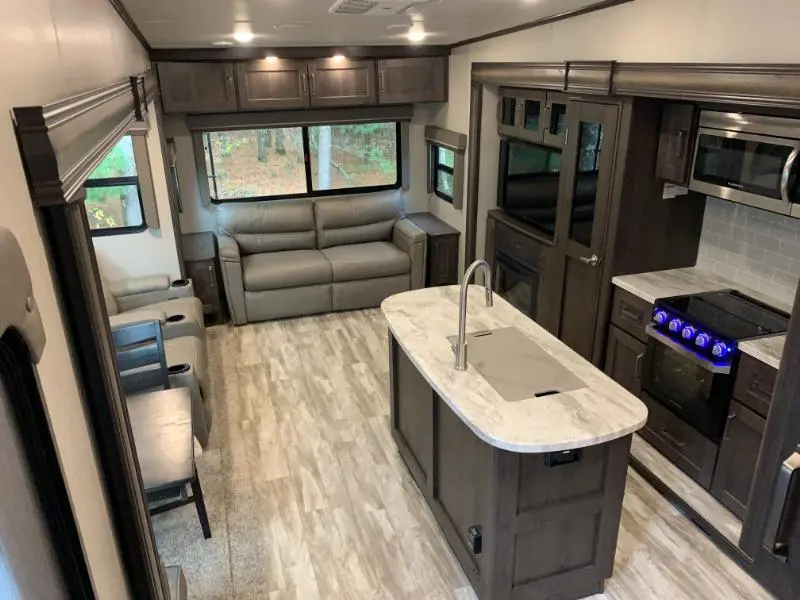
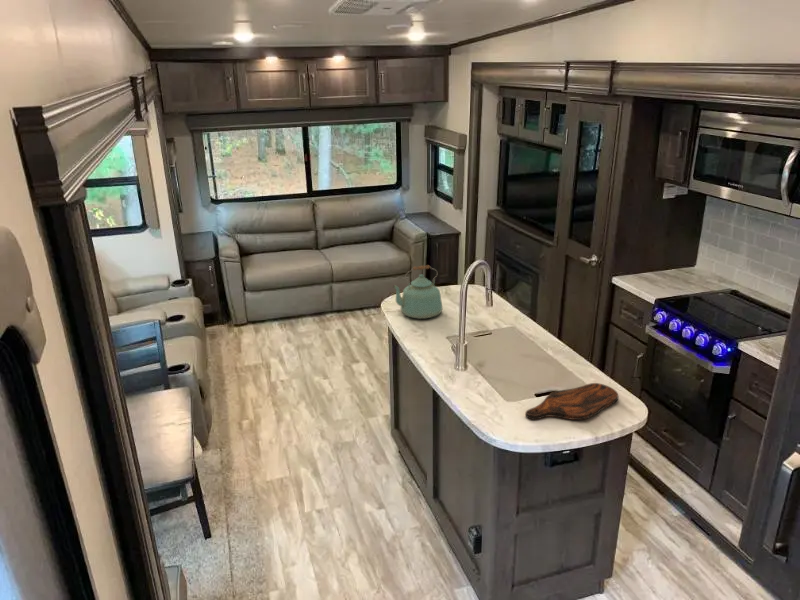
+ kettle (417, 289)
+ cutting board (573, 403)
